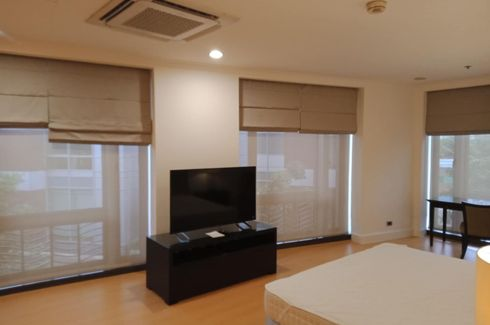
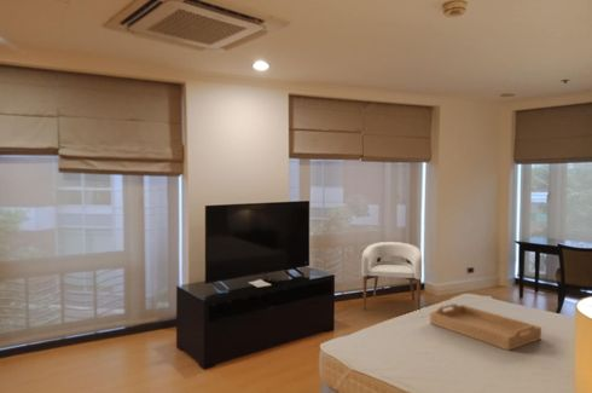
+ armchair (391, 274)
+ serving tray (482, 323)
